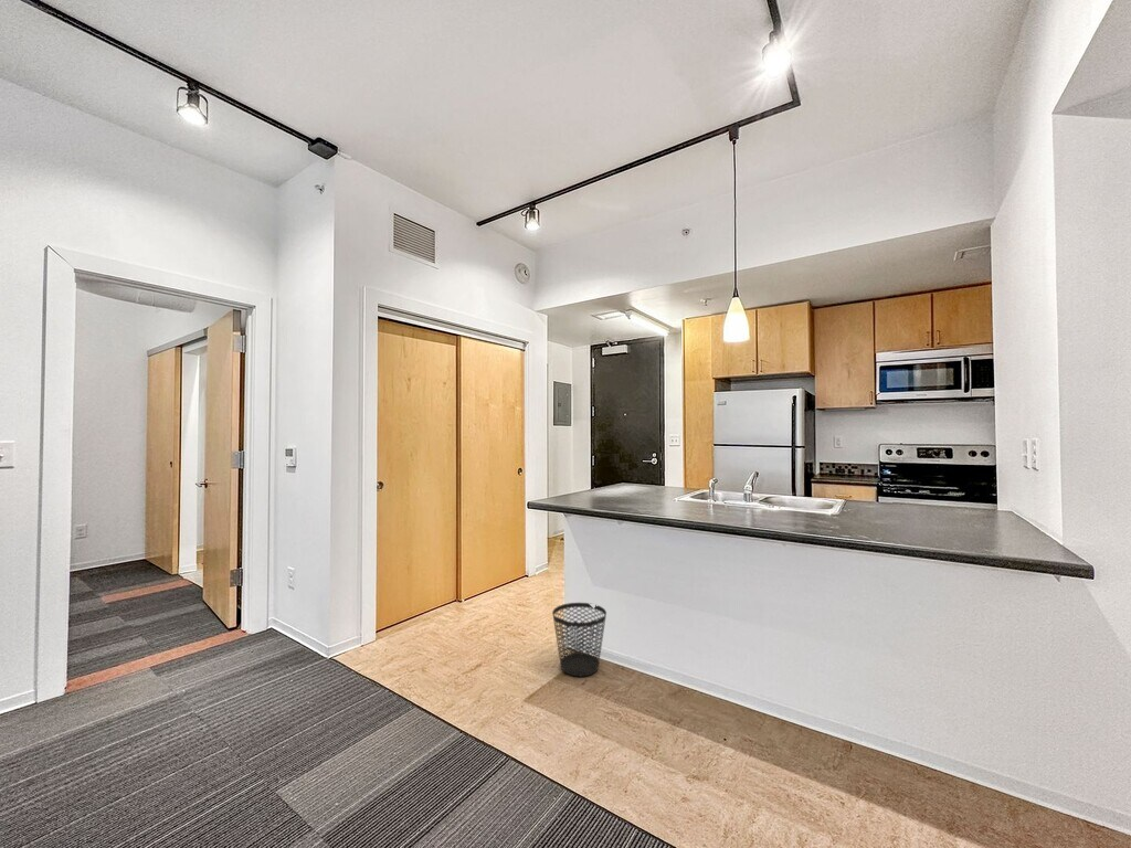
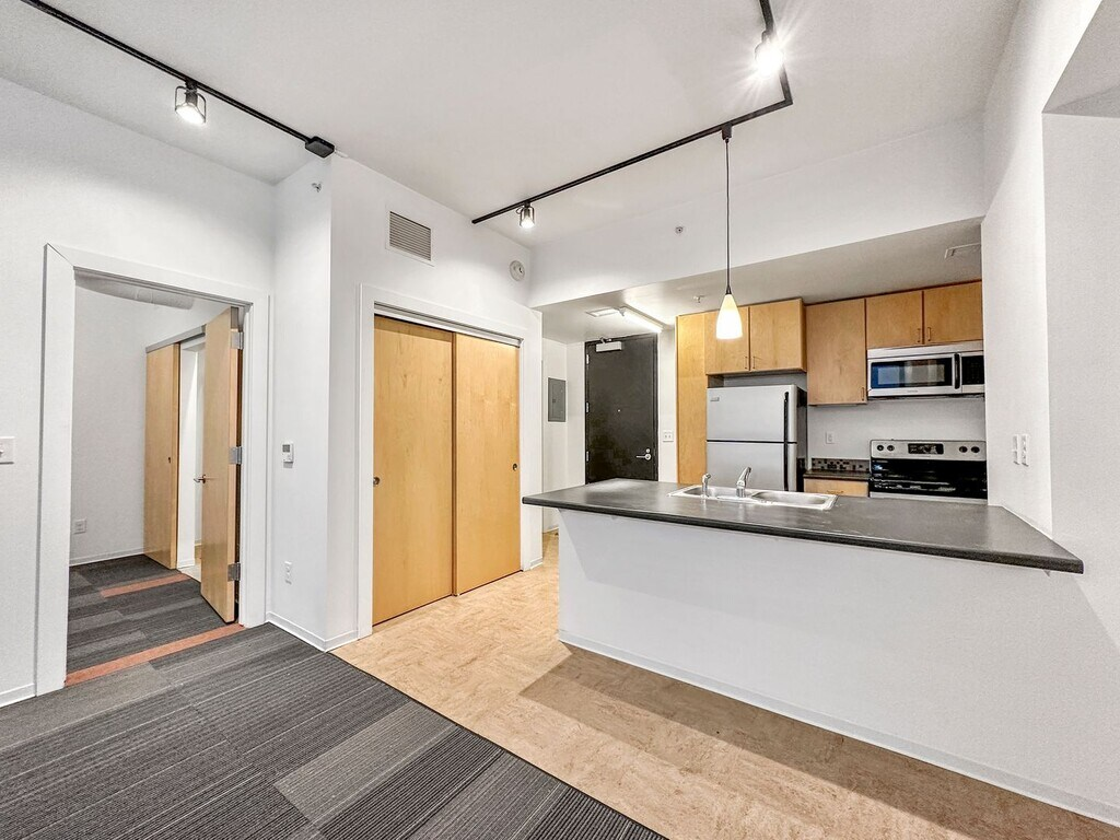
- wastebasket (579, 639)
